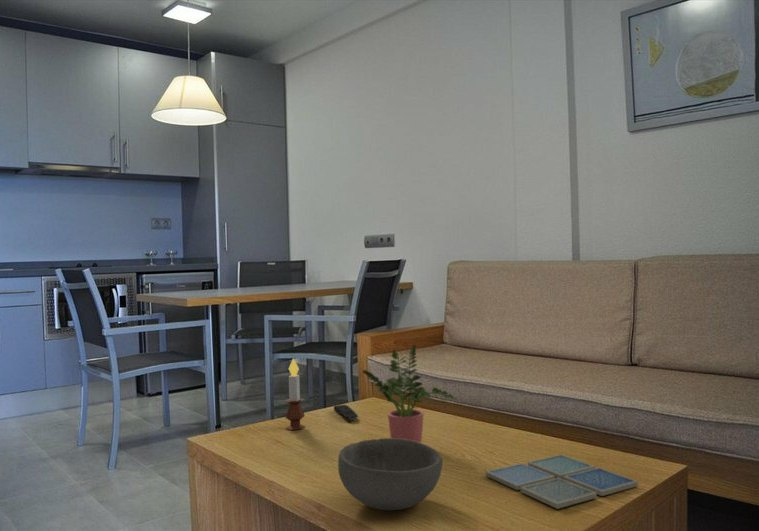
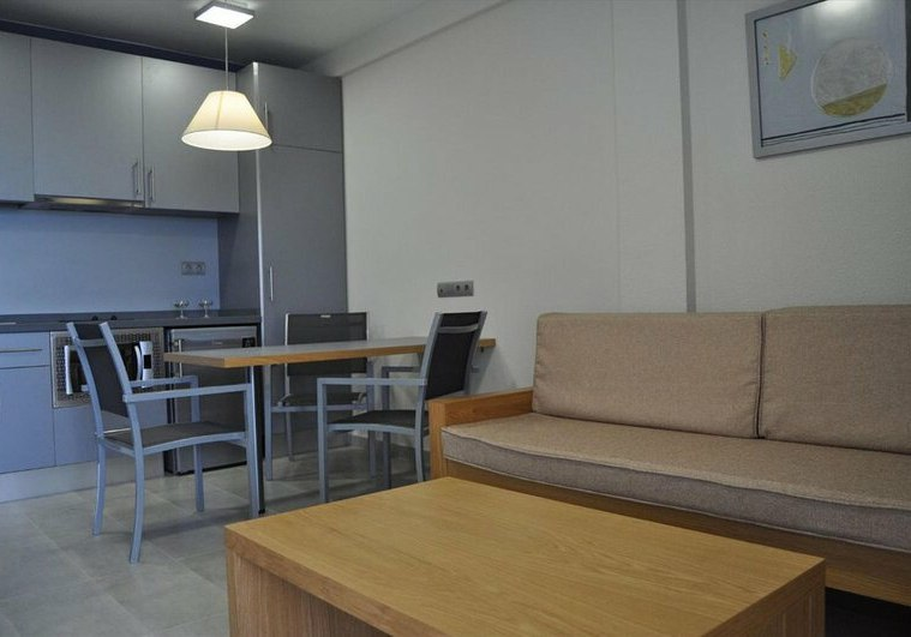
- potted plant (410, 399)
- drink coaster (559, 478)
- candle (294, 392)
- bowl (390, 476)
- remote control (346, 412)
